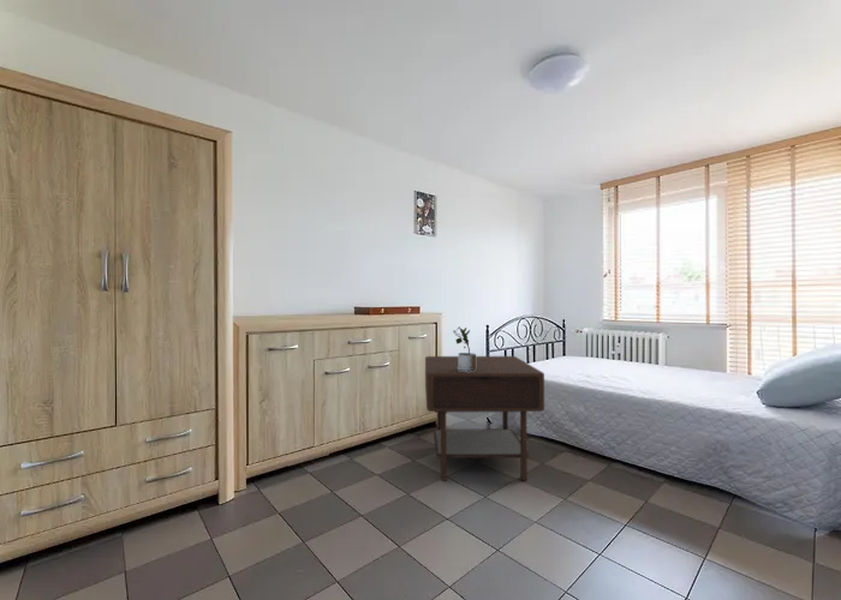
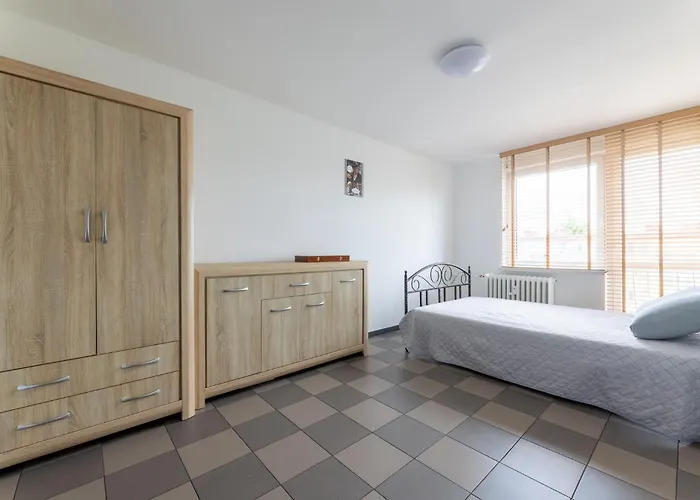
- side table (477, 410)
- potted plant (464, 347)
